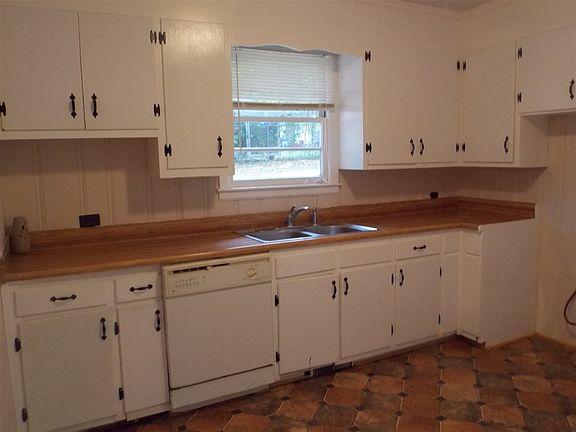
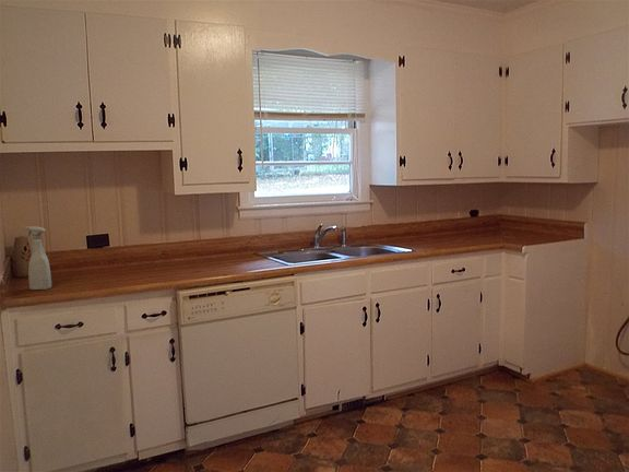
+ spray bottle (38, 257)
